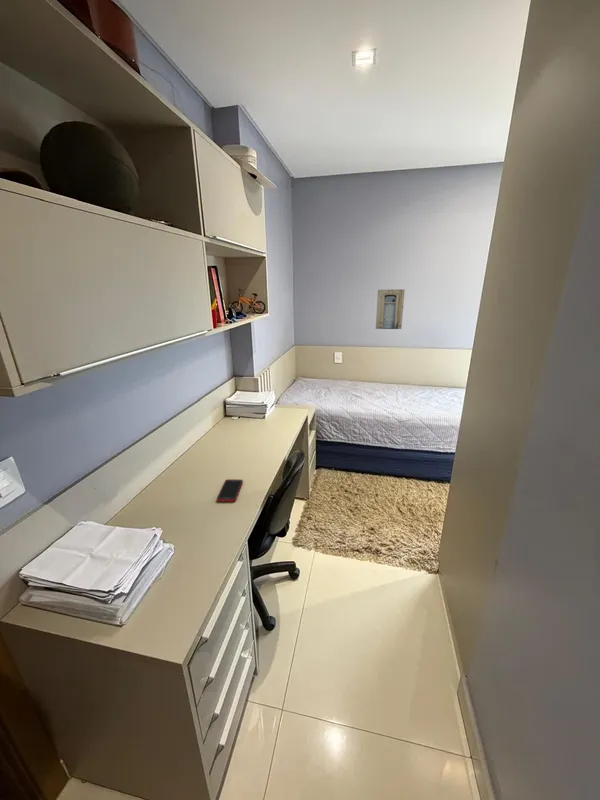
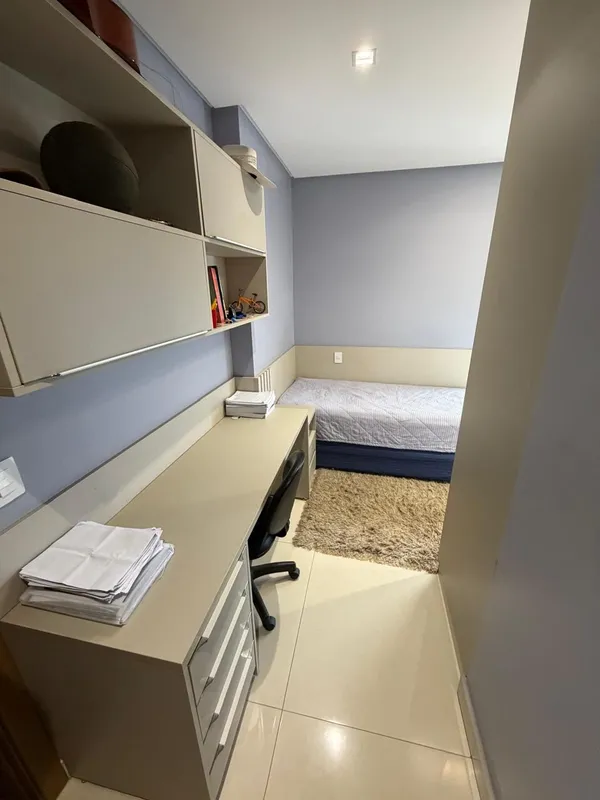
- cell phone (230, 490)
- wall art (389, 309)
